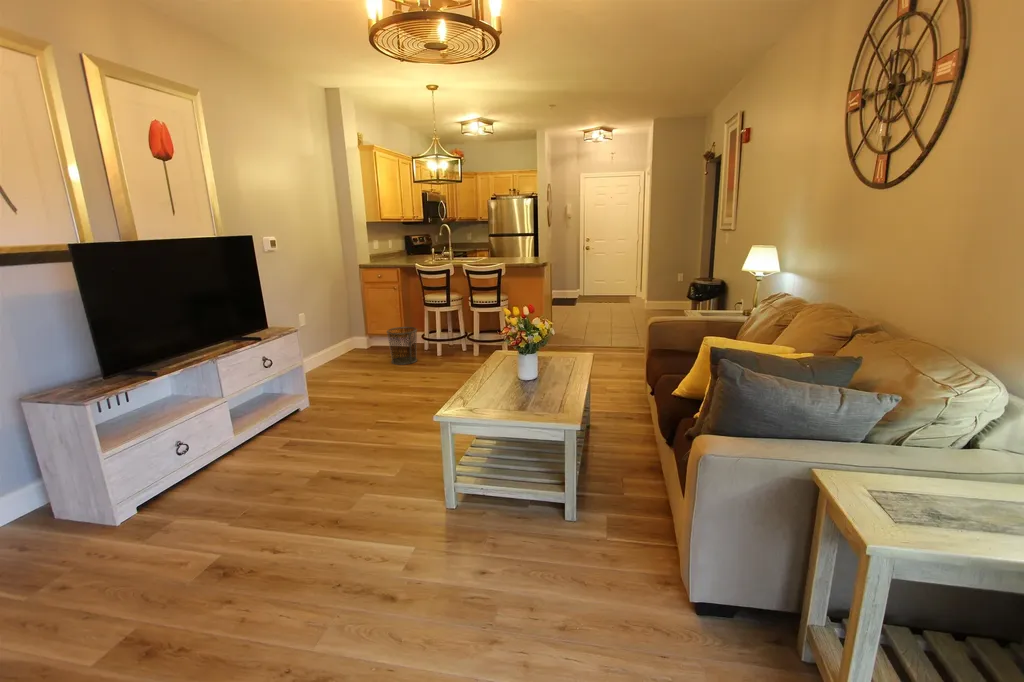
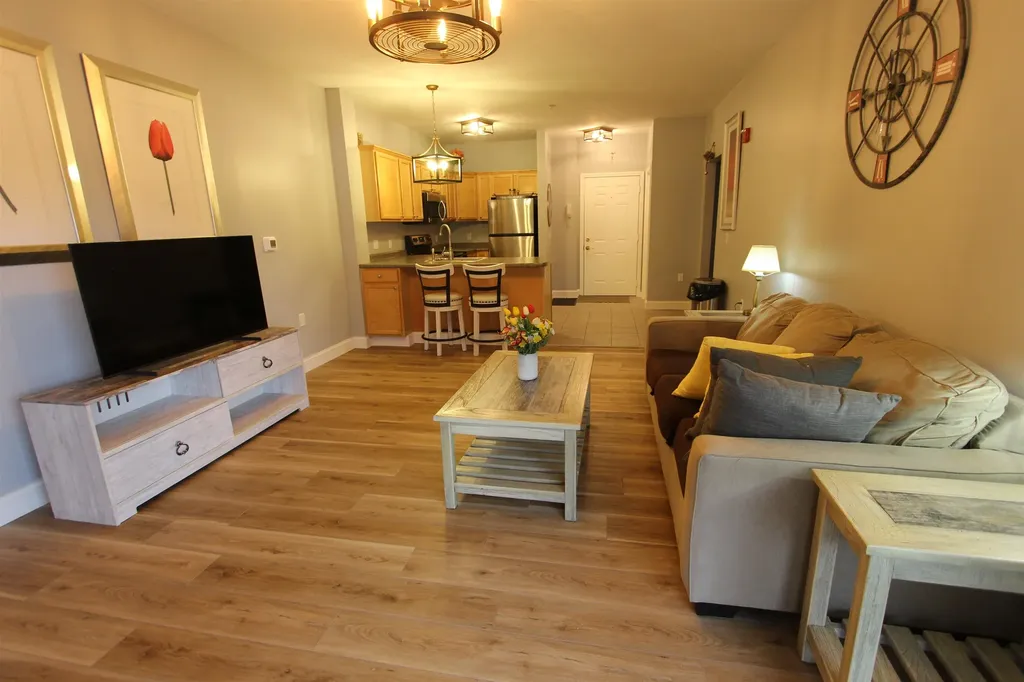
- waste bin (402, 345)
